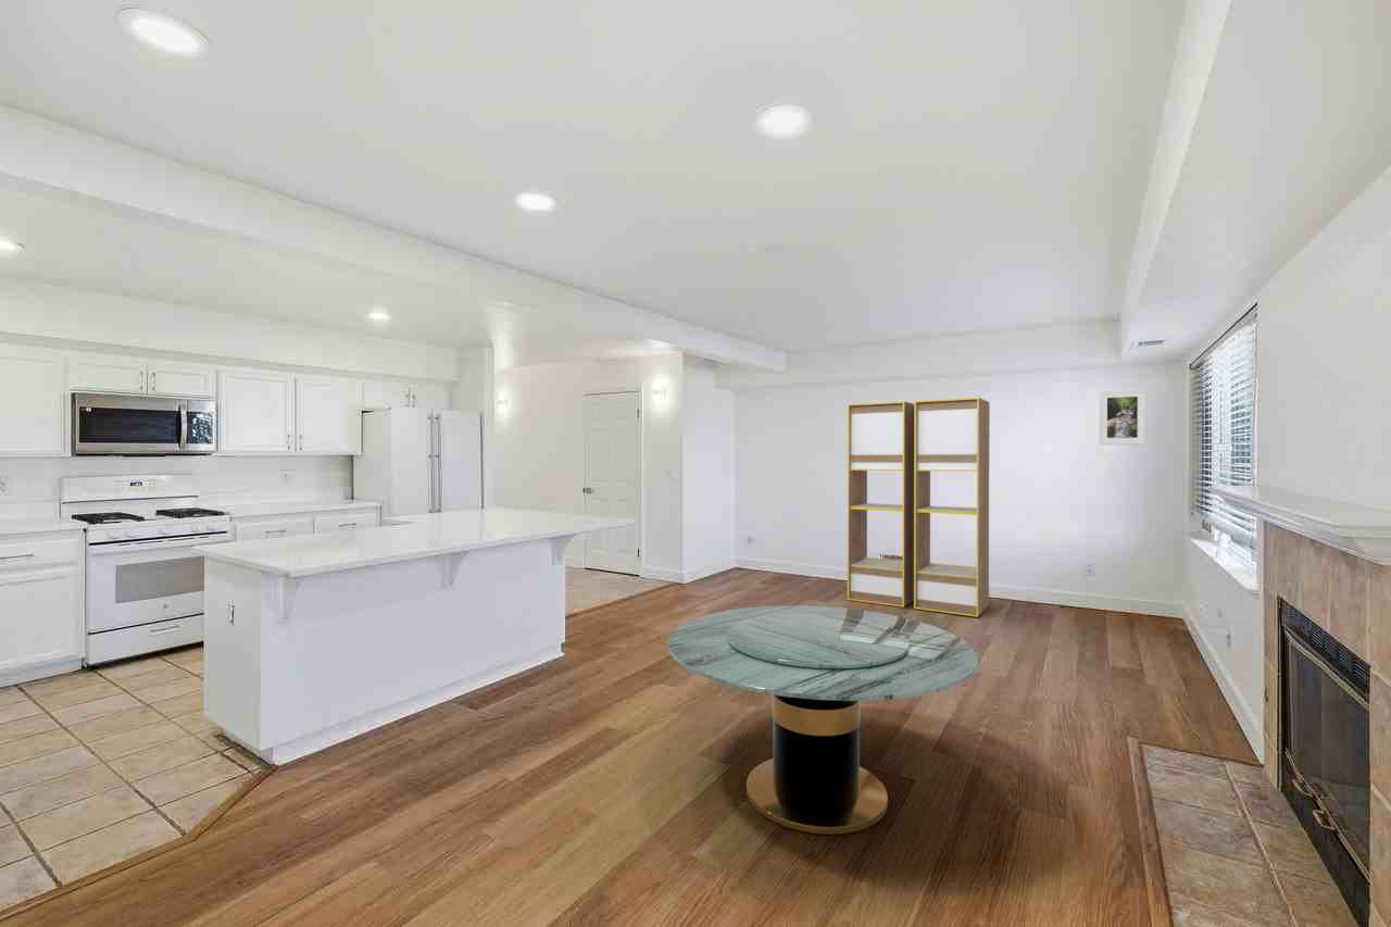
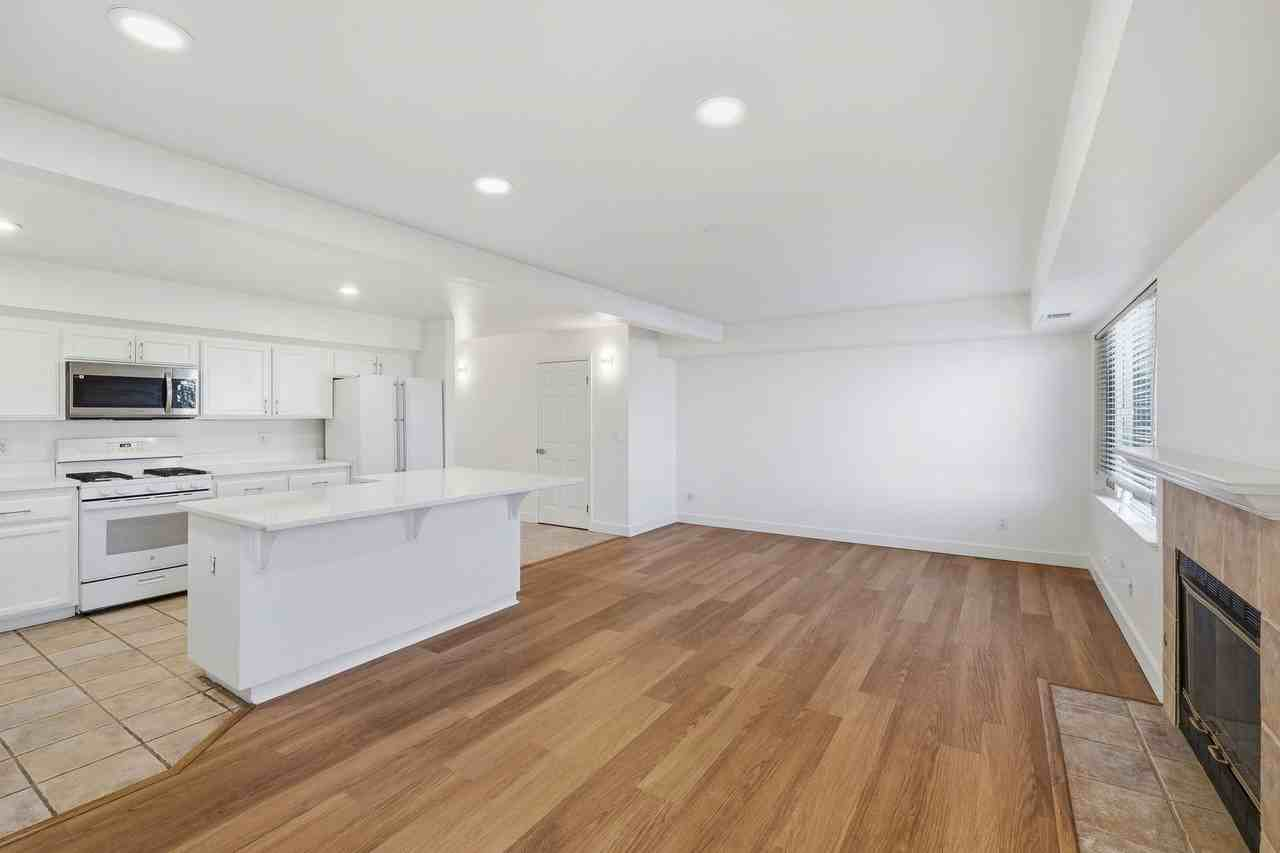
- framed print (1121, 417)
- dining table (815, 714)
- storage cabinet (923, 501)
